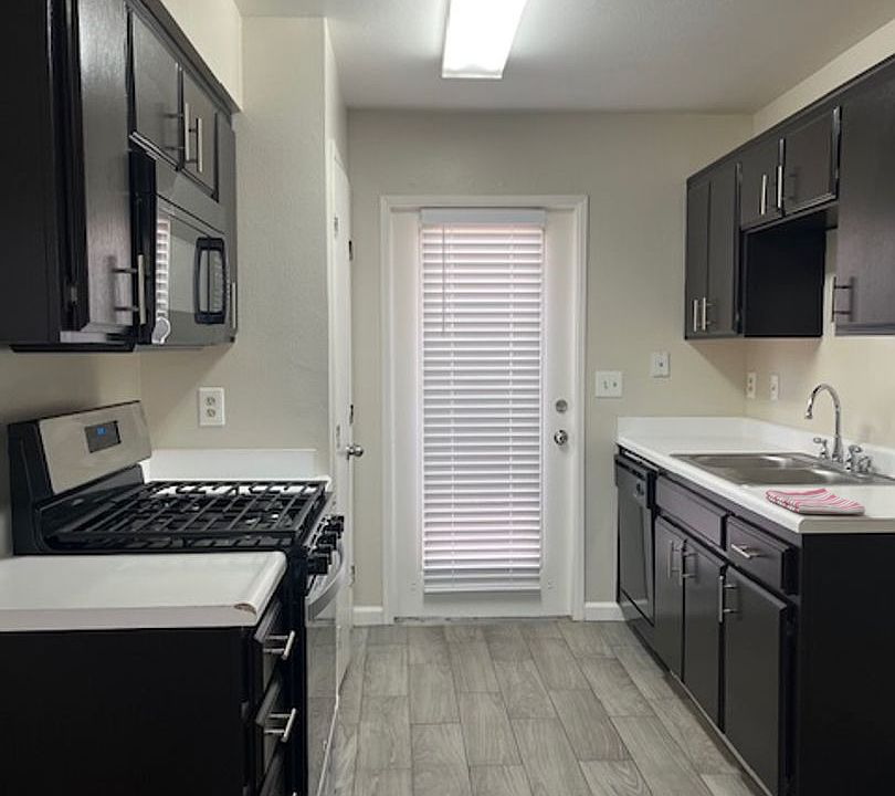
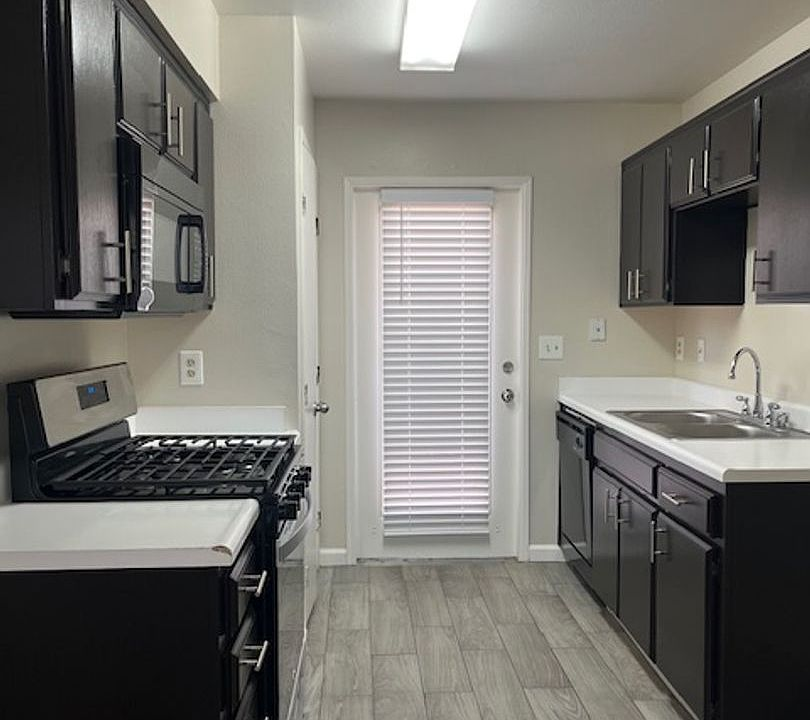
- dish towel (812, 500)
